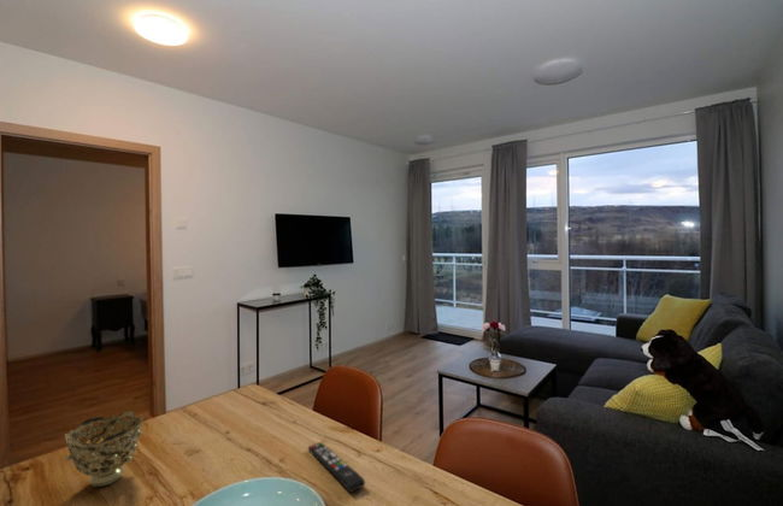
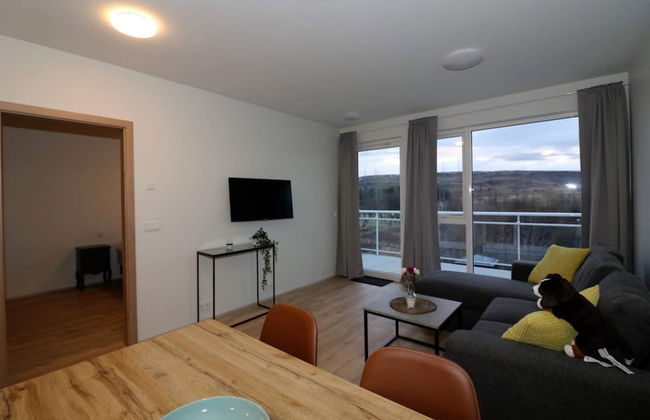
- decorative bowl (106, 452)
- remote control (334, 463)
